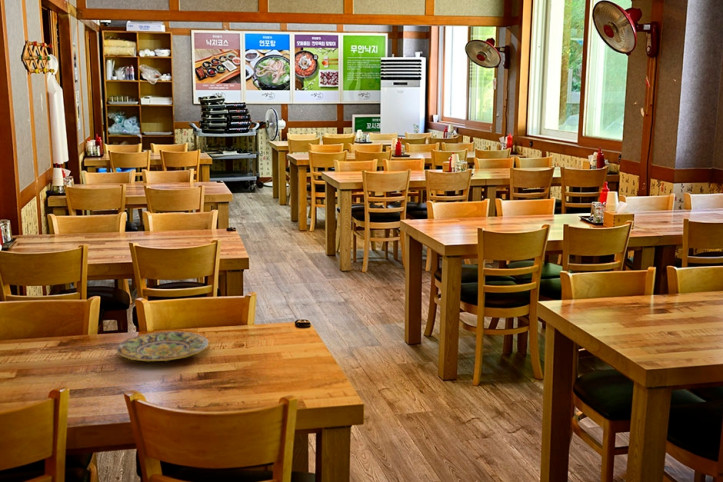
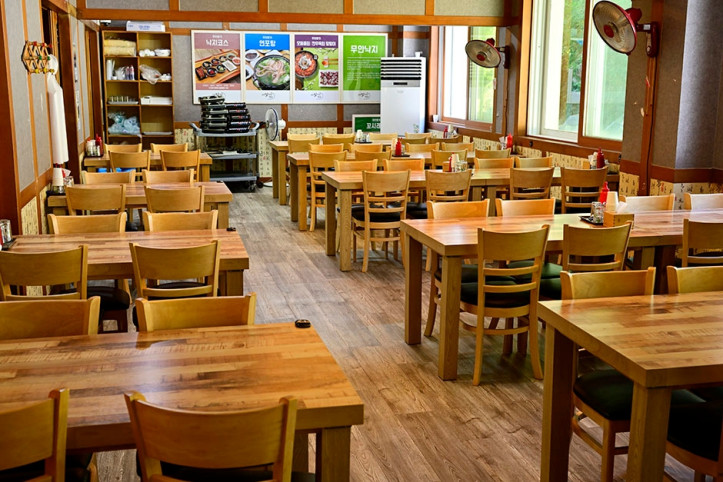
- plate (163, 349)
